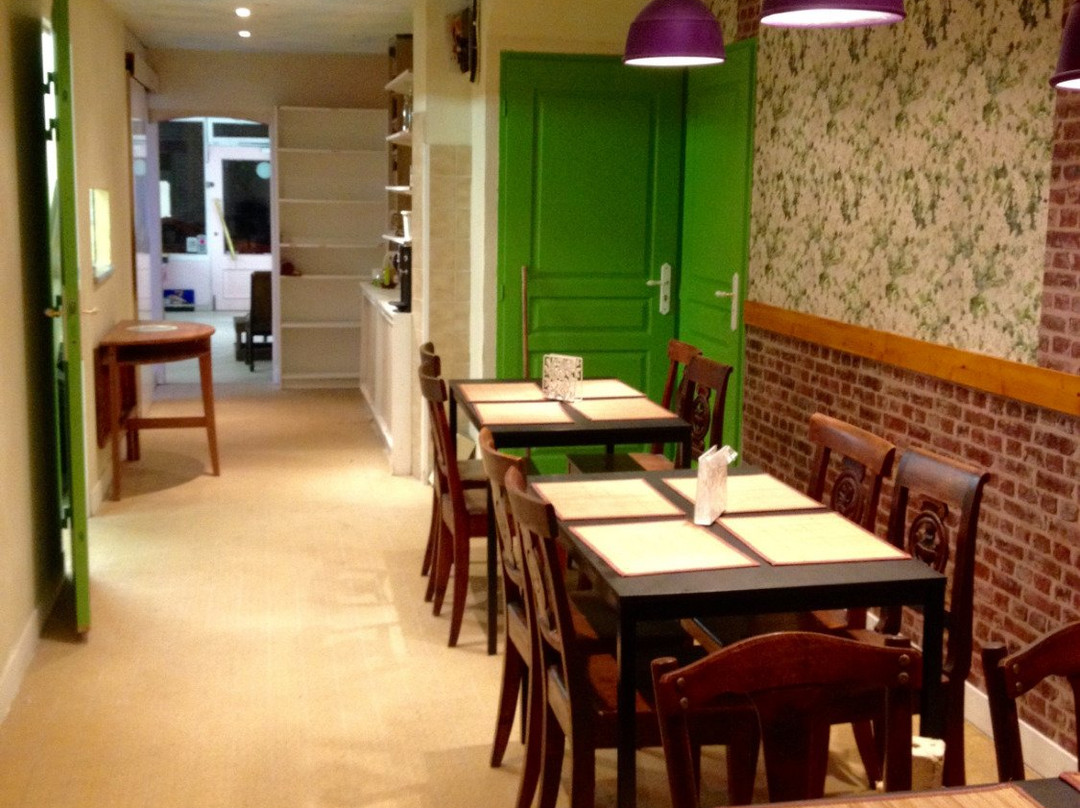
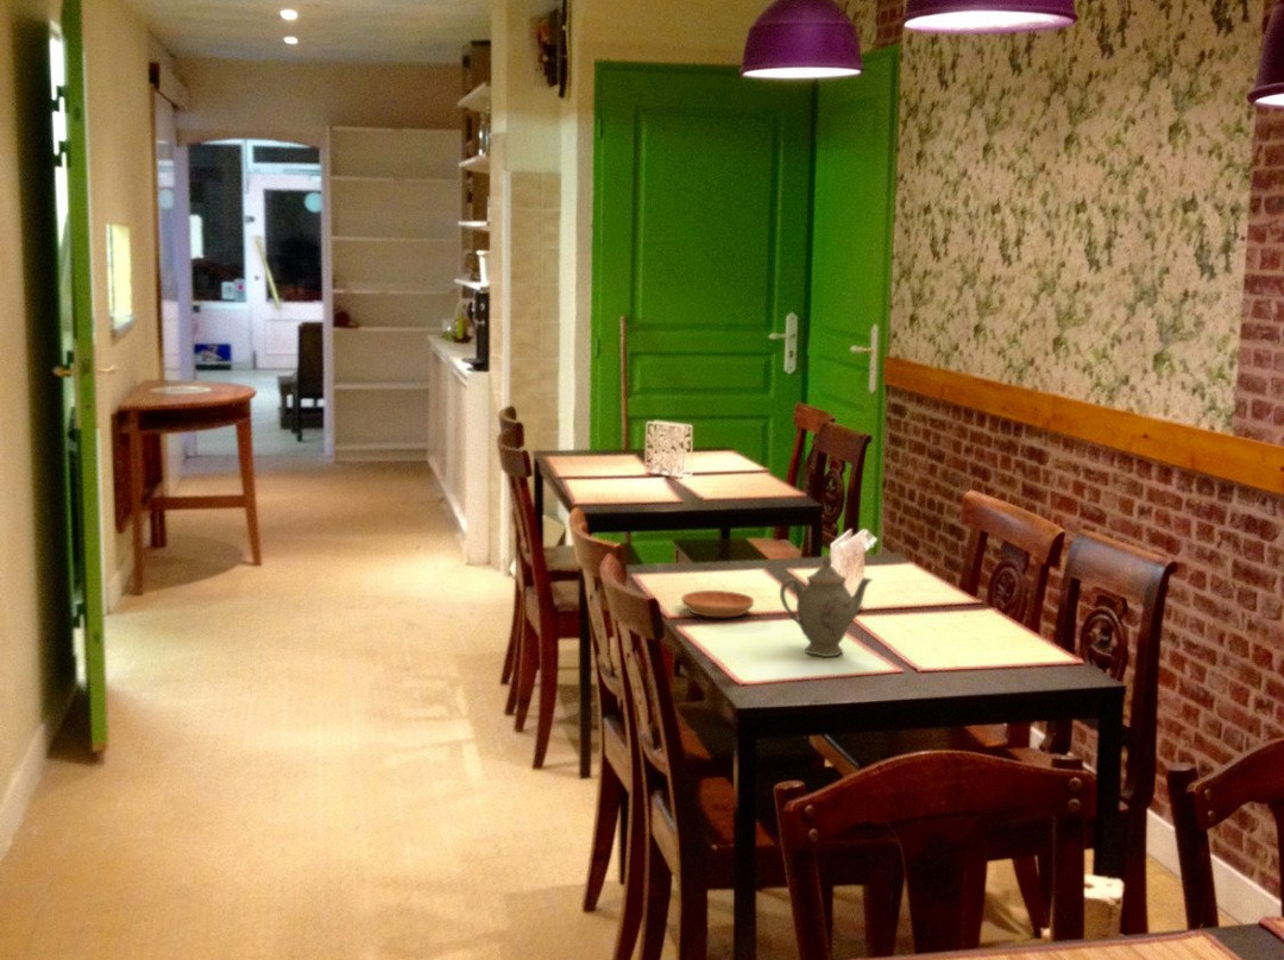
+ saucer (717, 604)
+ chinaware (825, 602)
